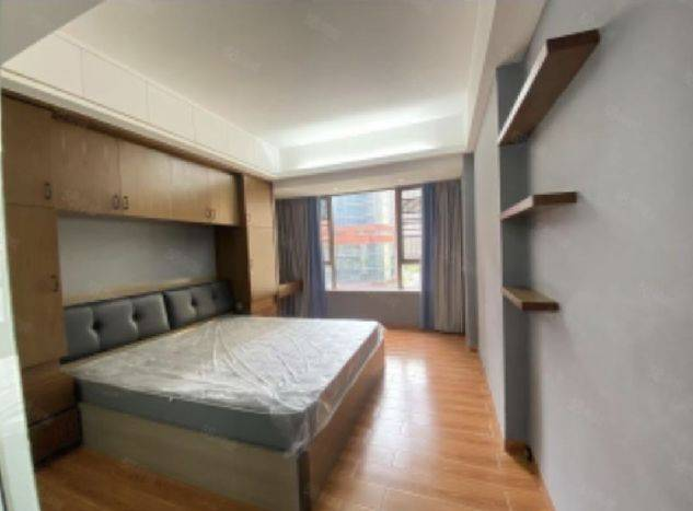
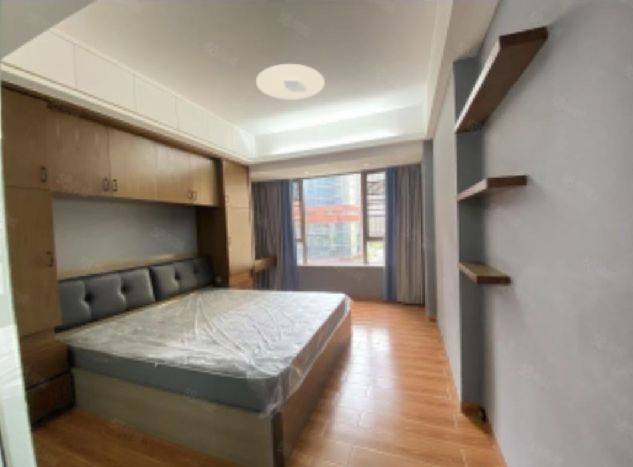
+ ceiling light (290, 80)
